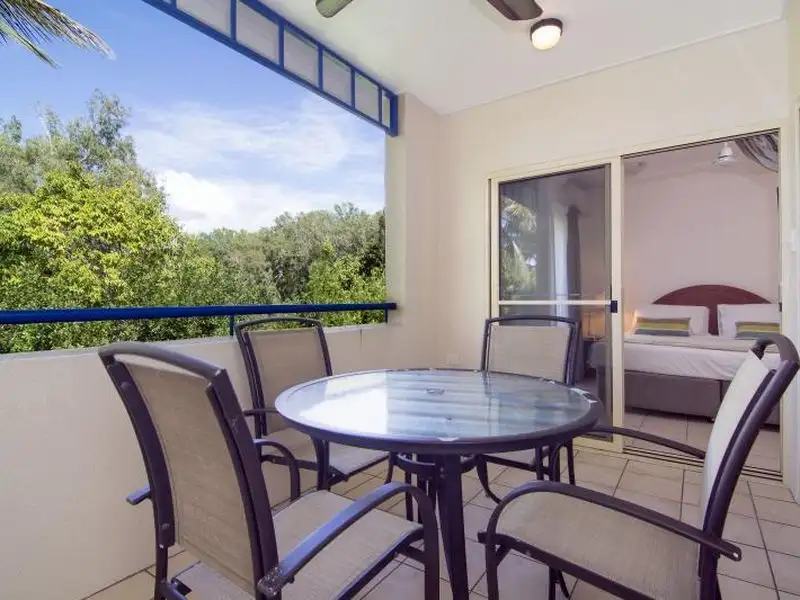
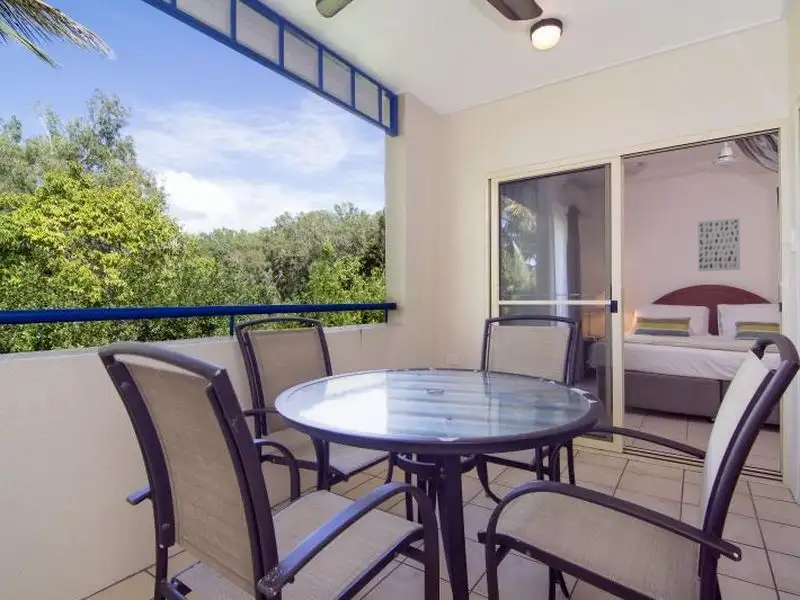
+ wall art (718, 245)
